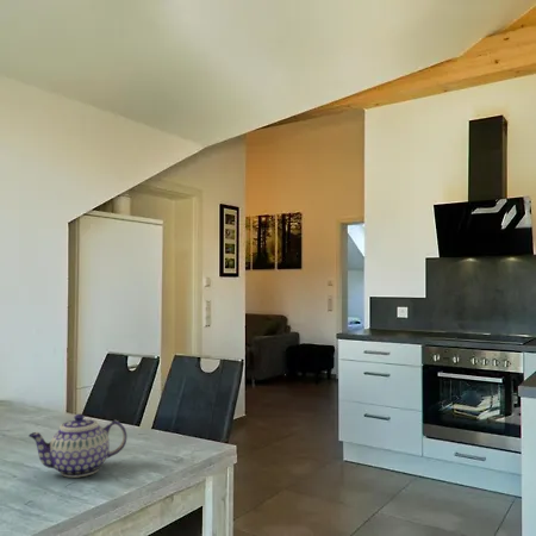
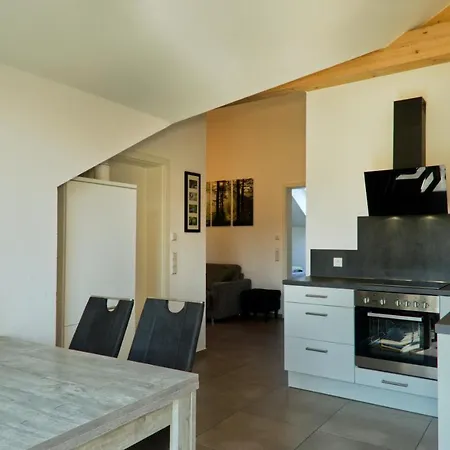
- teapot (79, 442)
